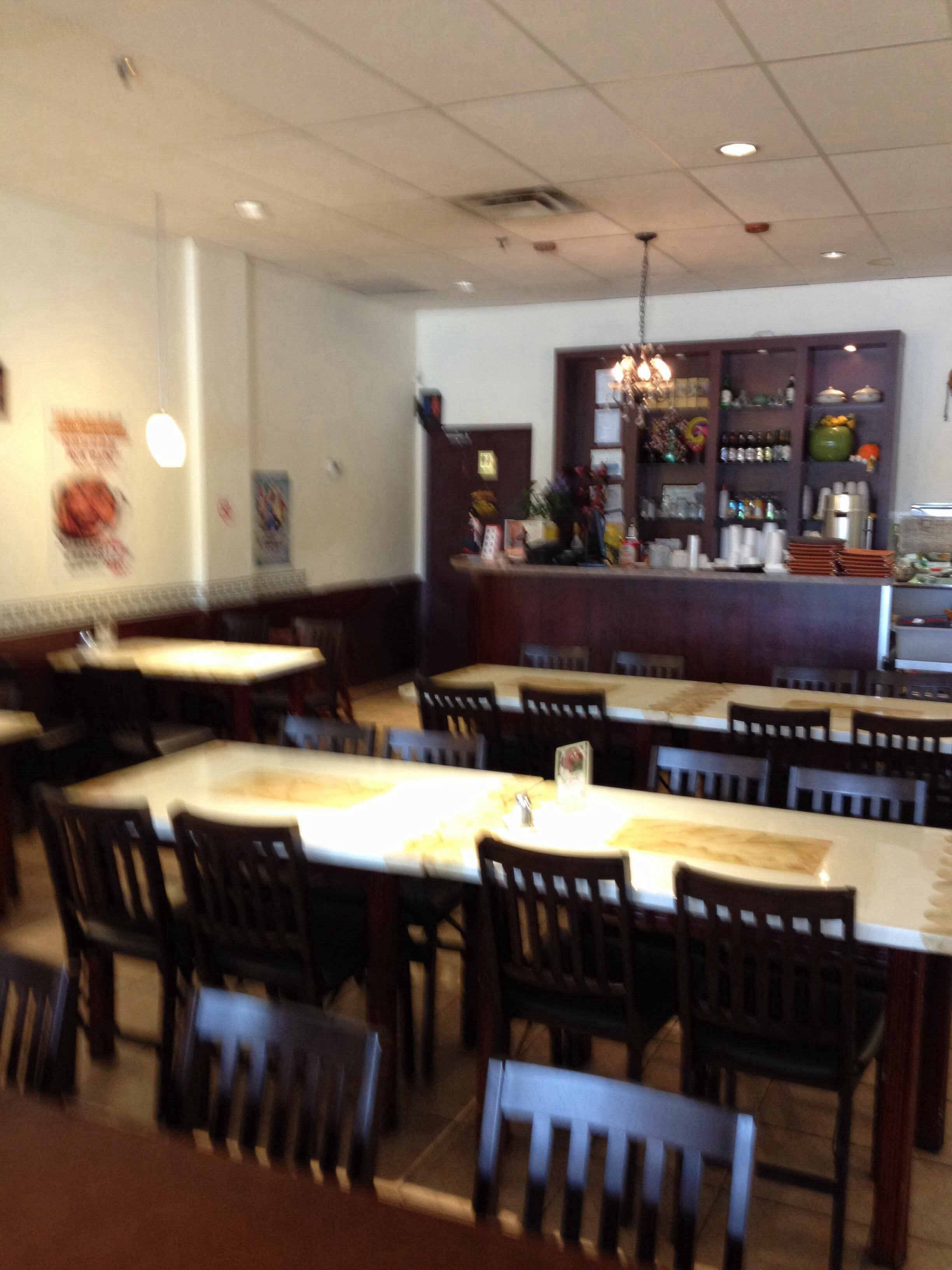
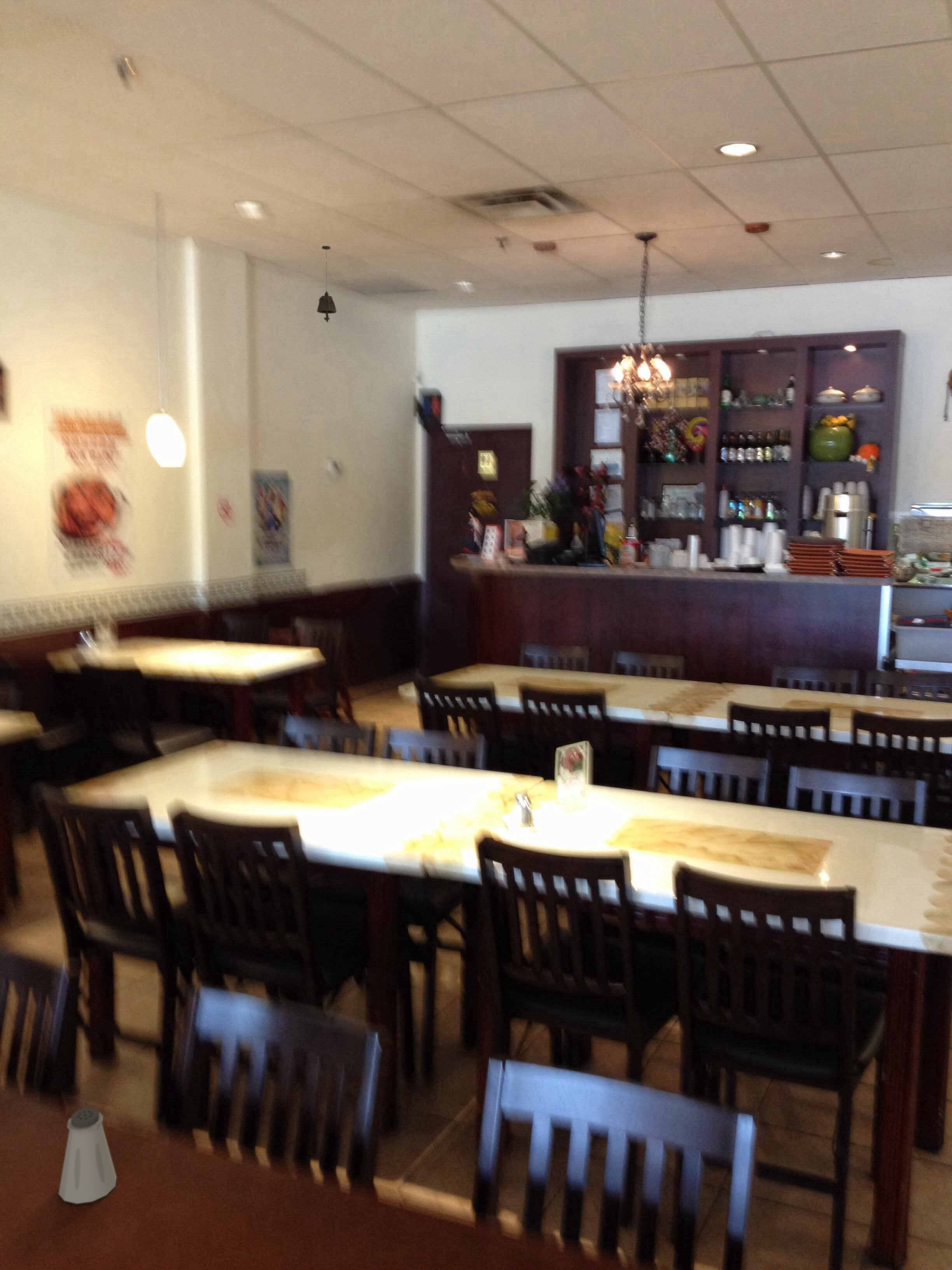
+ pendant light (326, 285)
+ saltshaker (86, 1150)
